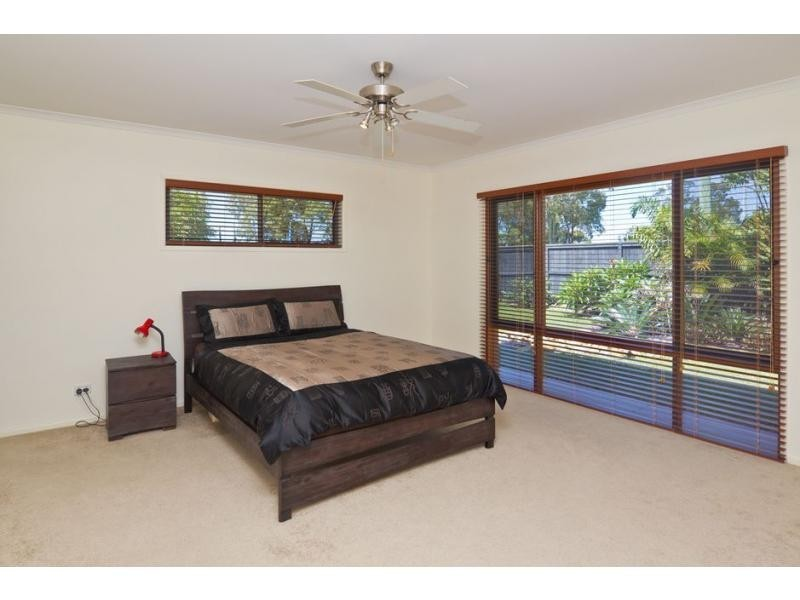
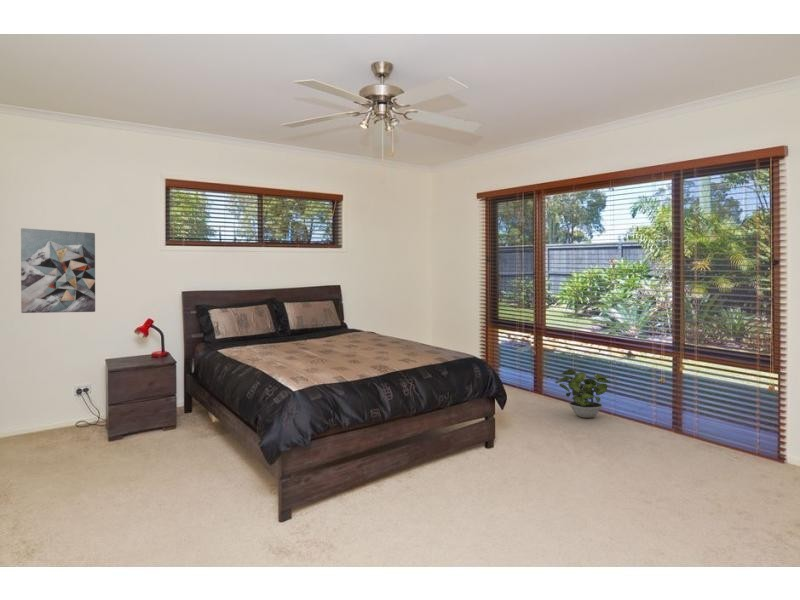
+ wall art (59, 271)
+ potted plant (582, 392)
